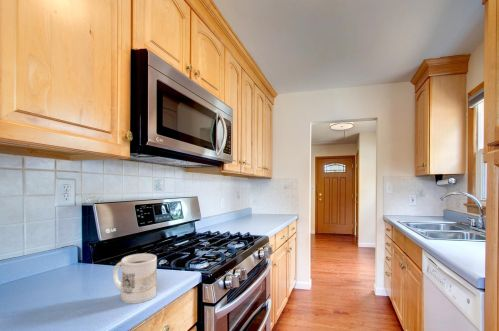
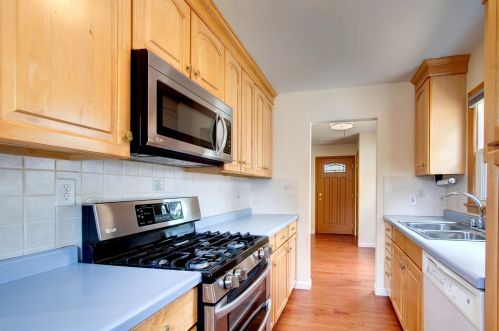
- mug (136, 276)
